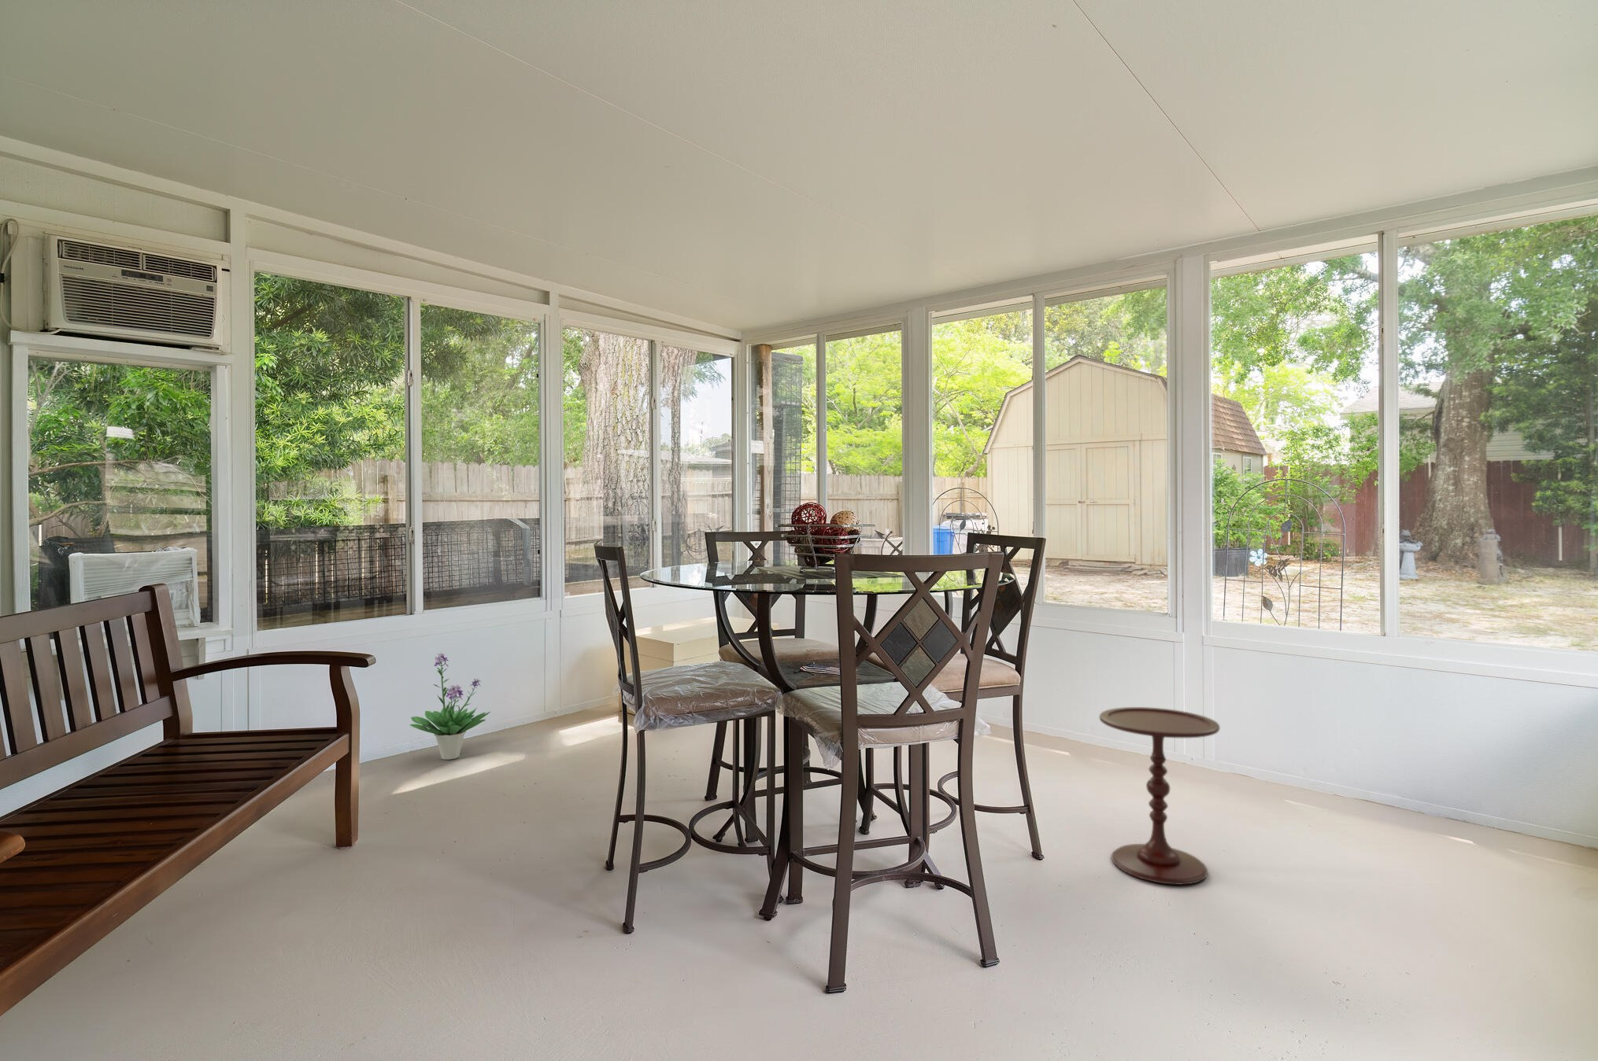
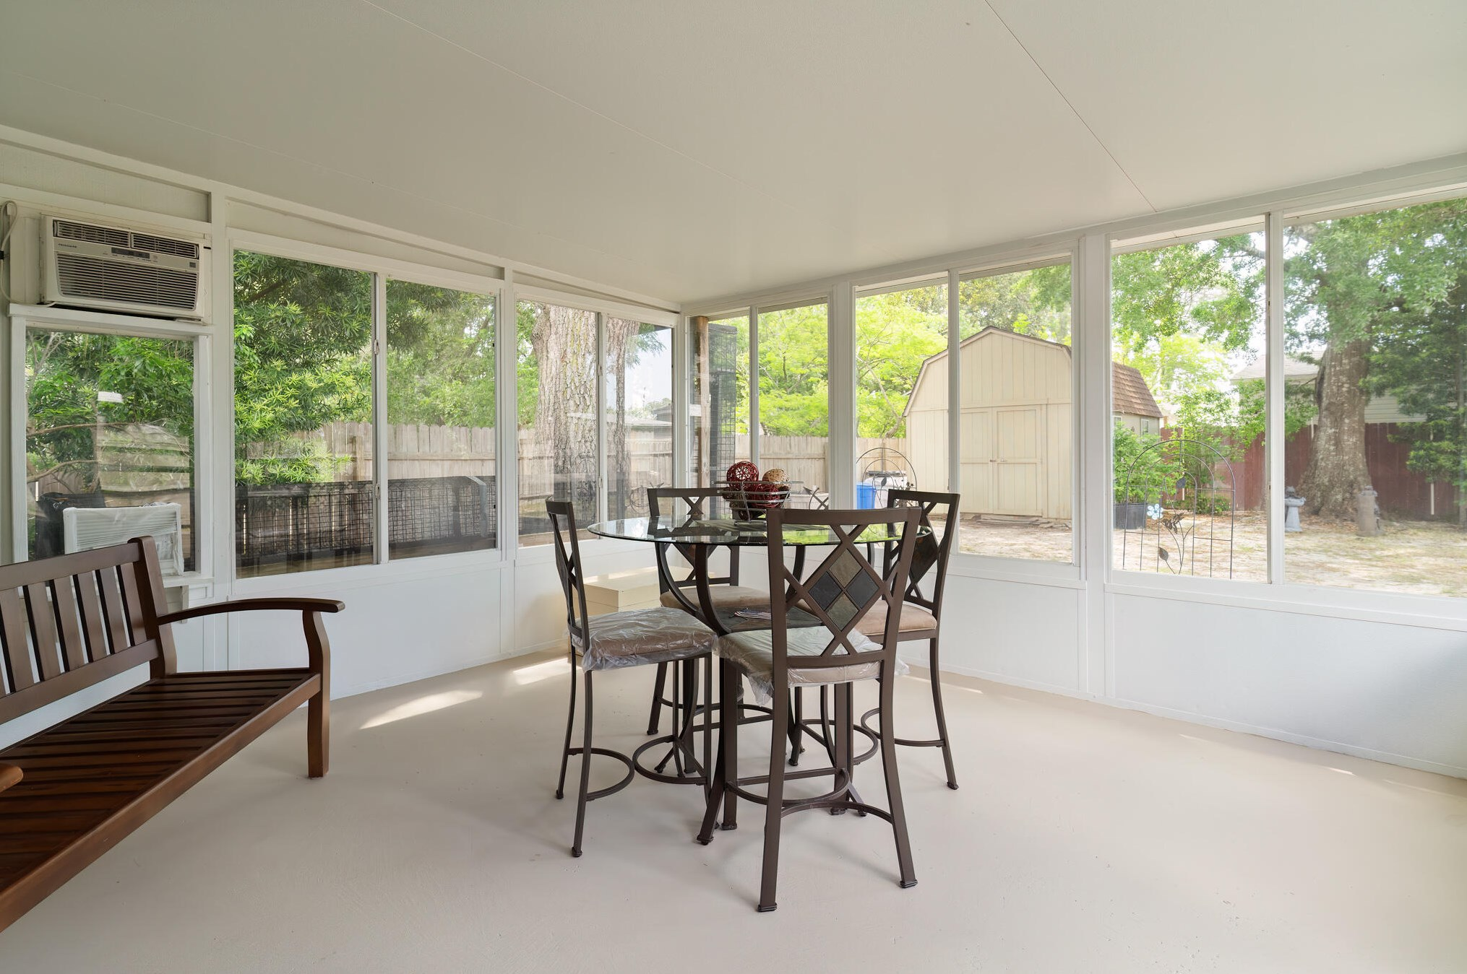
- side table (1159, 792)
- potted plant (449, 706)
